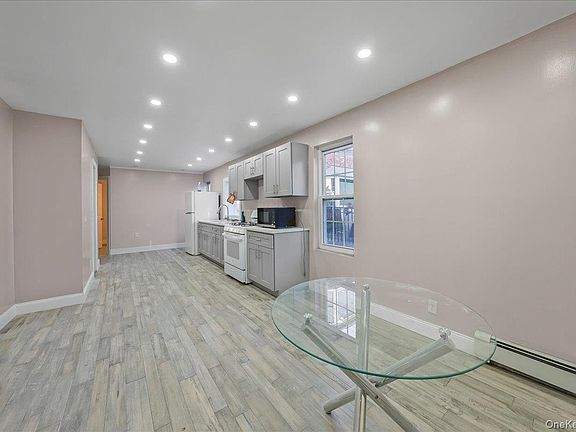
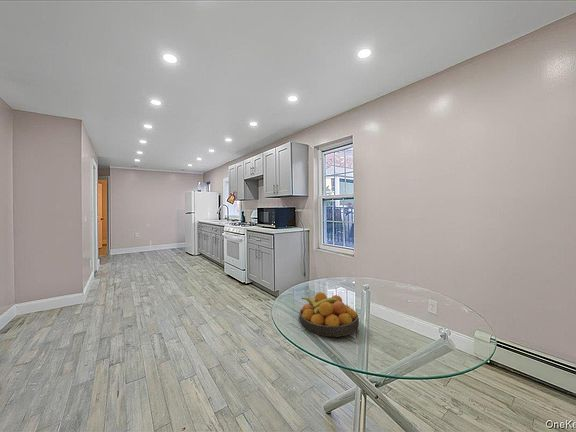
+ fruit bowl (328, 309)
